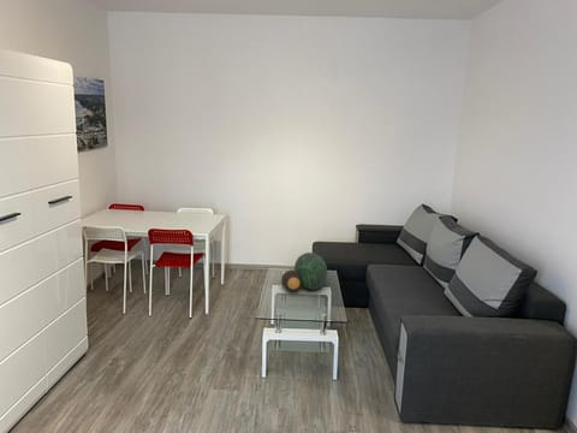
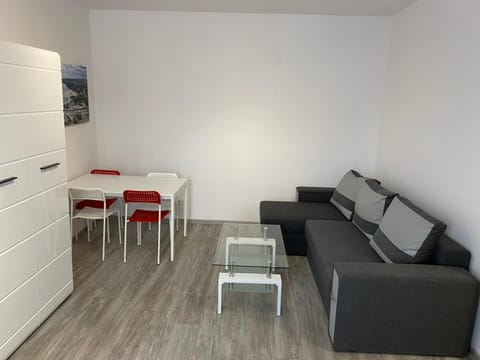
- decorative bowl (303, 271)
